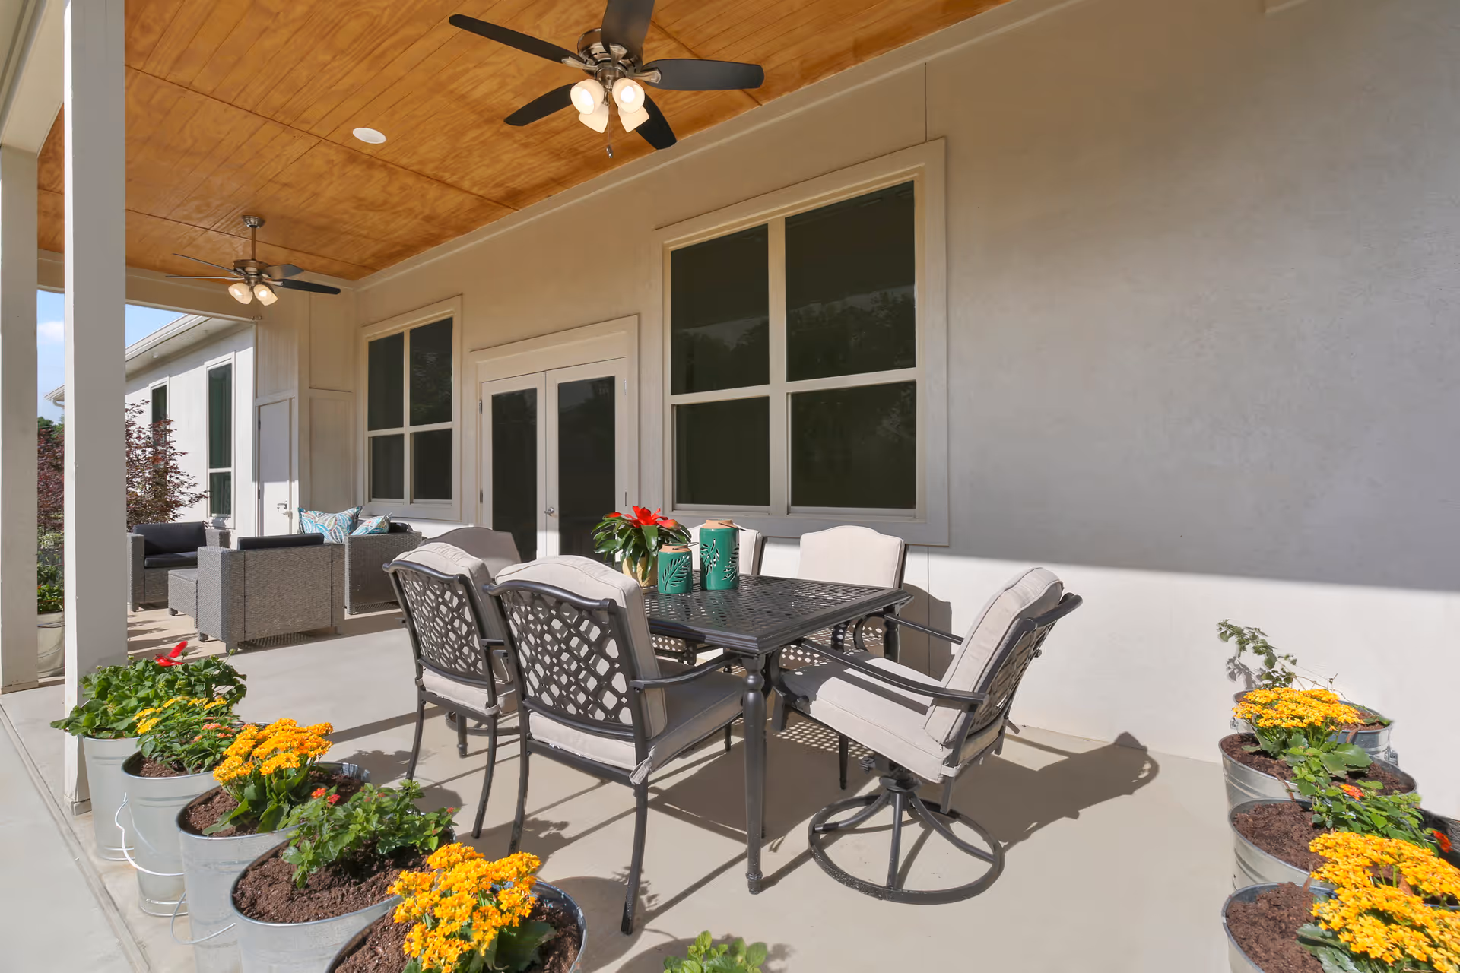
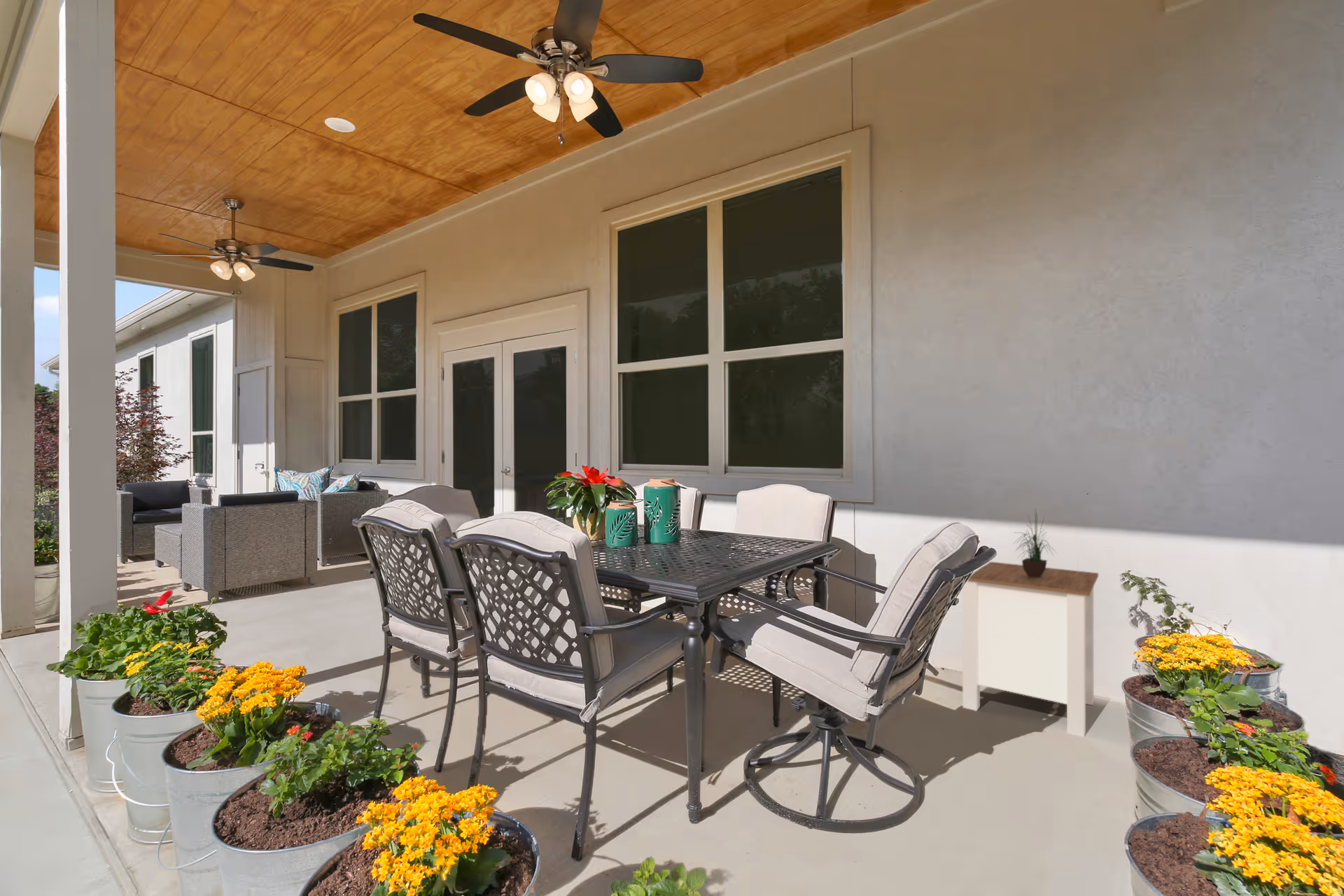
+ potted plant (1033, 537)
+ side table (1030, 640)
